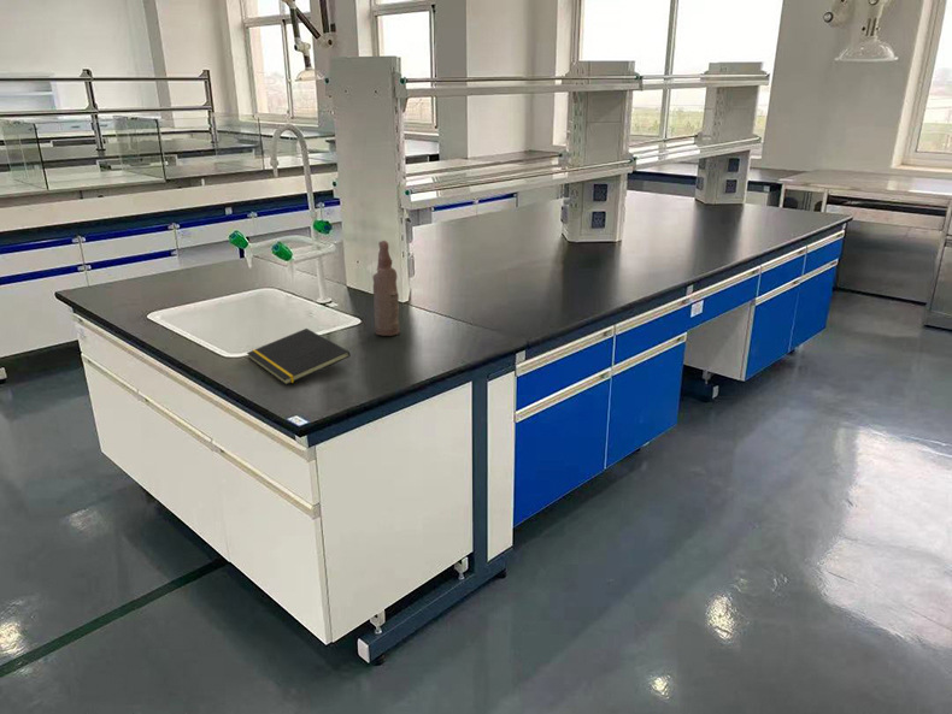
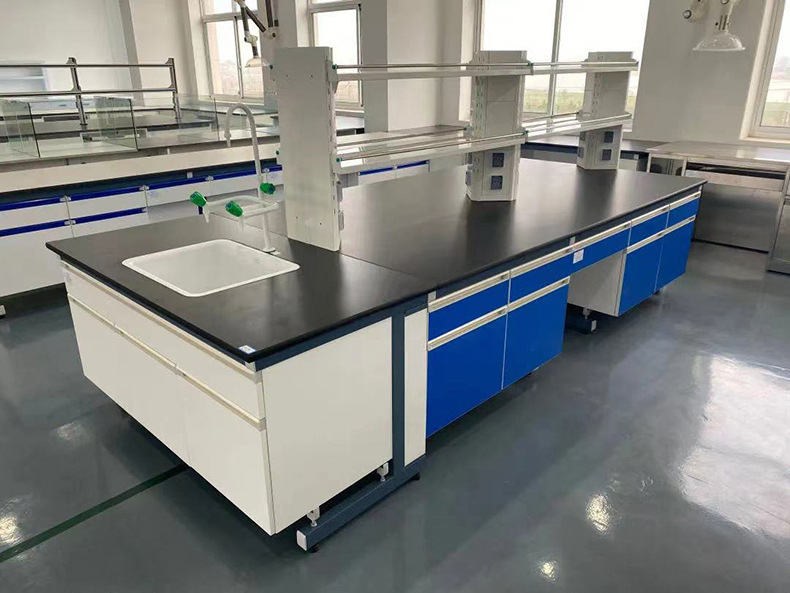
- notepad (296, 354)
- bottle (384, 287)
